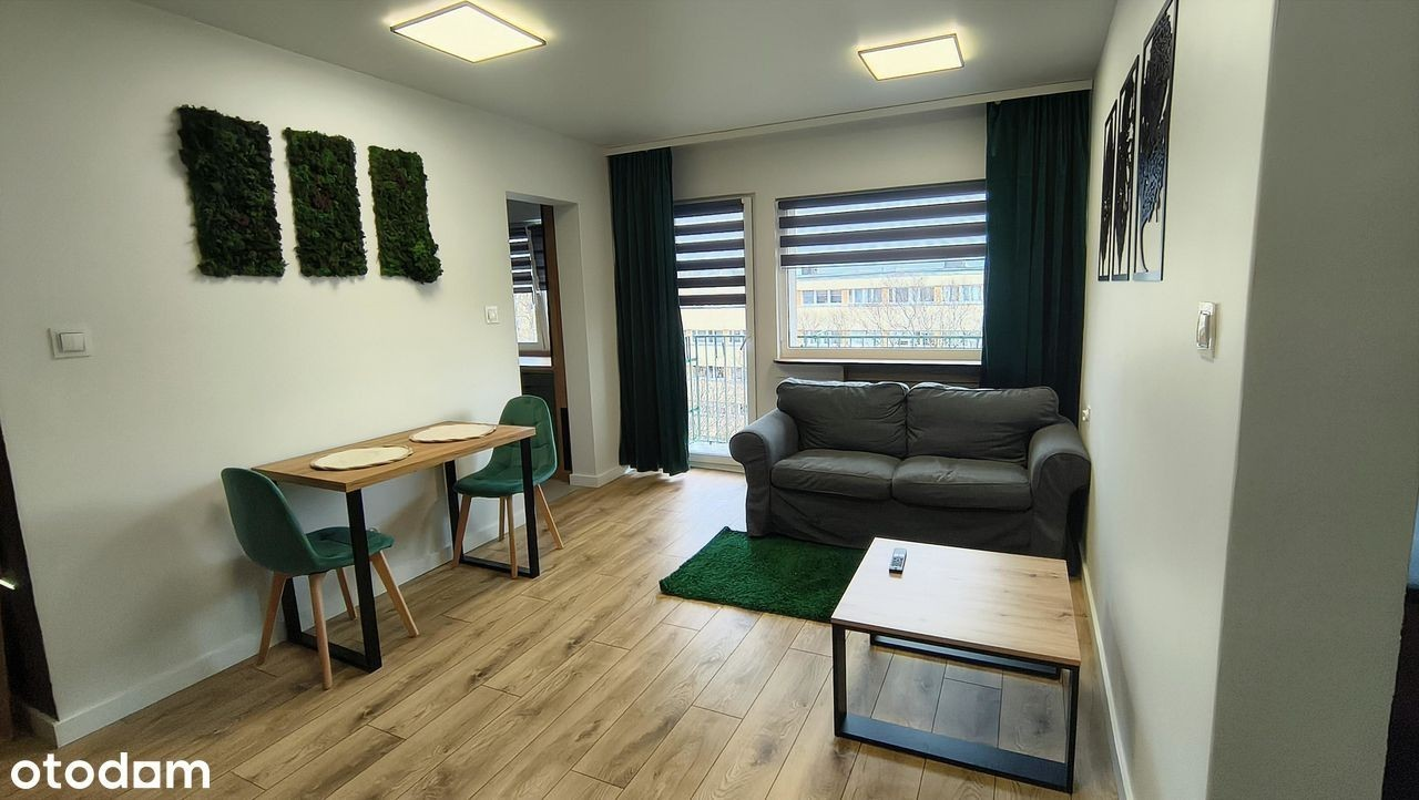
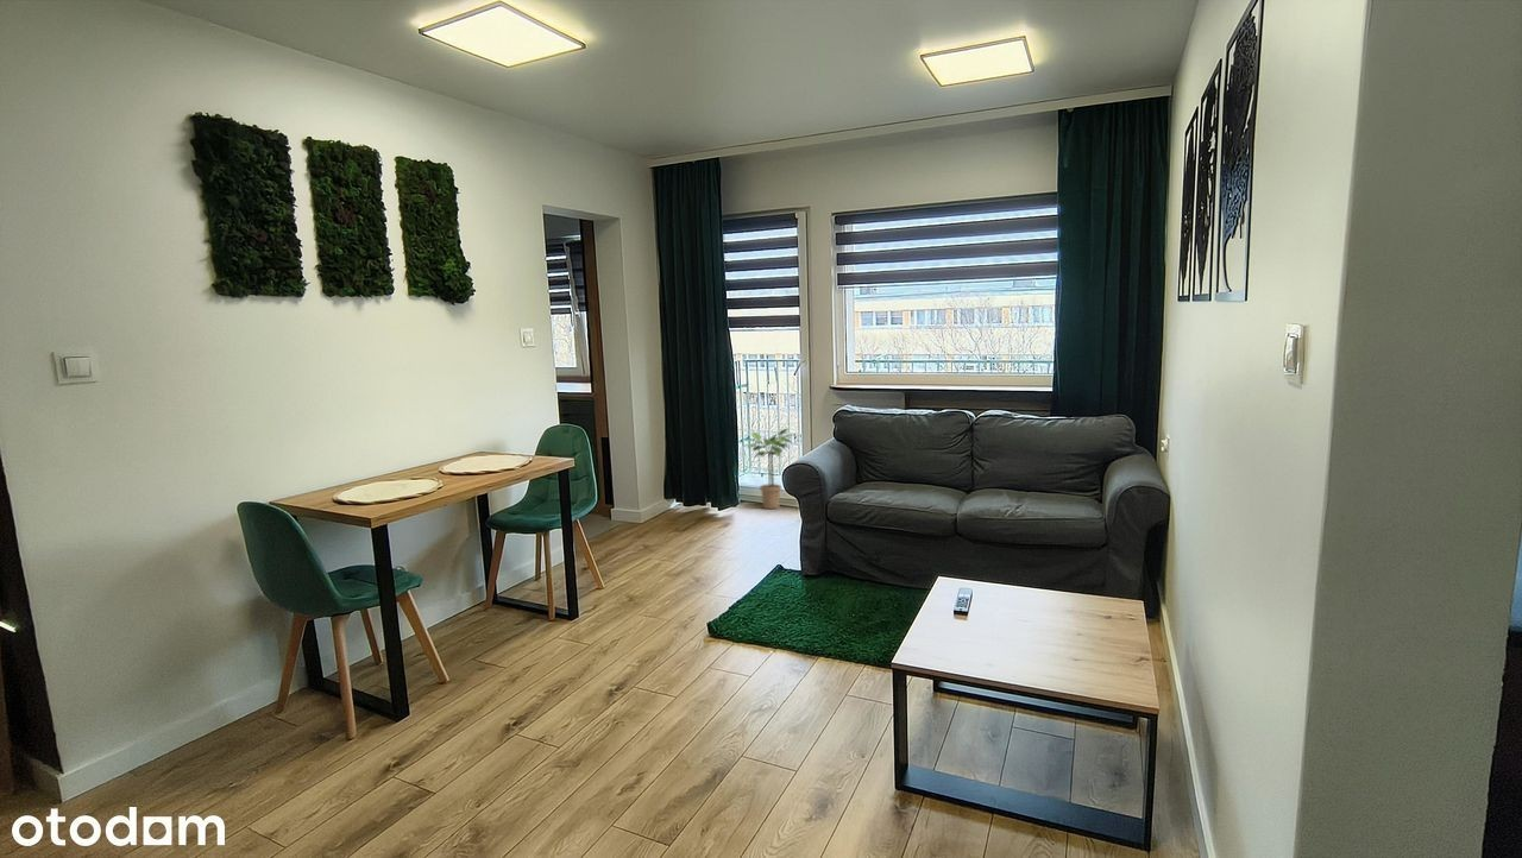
+ potted plant (772, 466)
